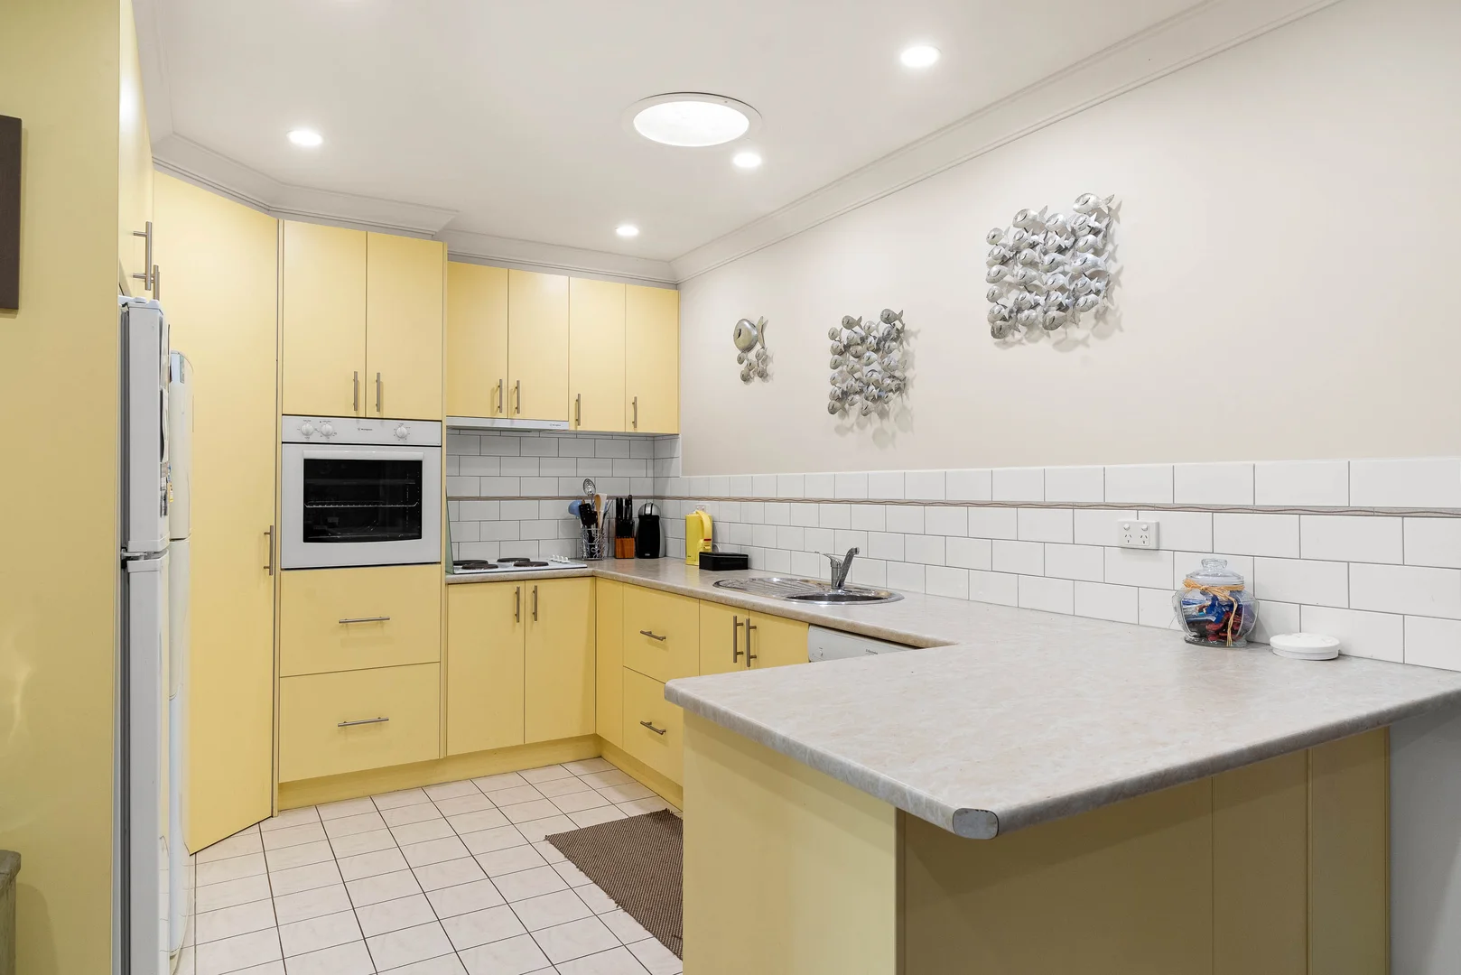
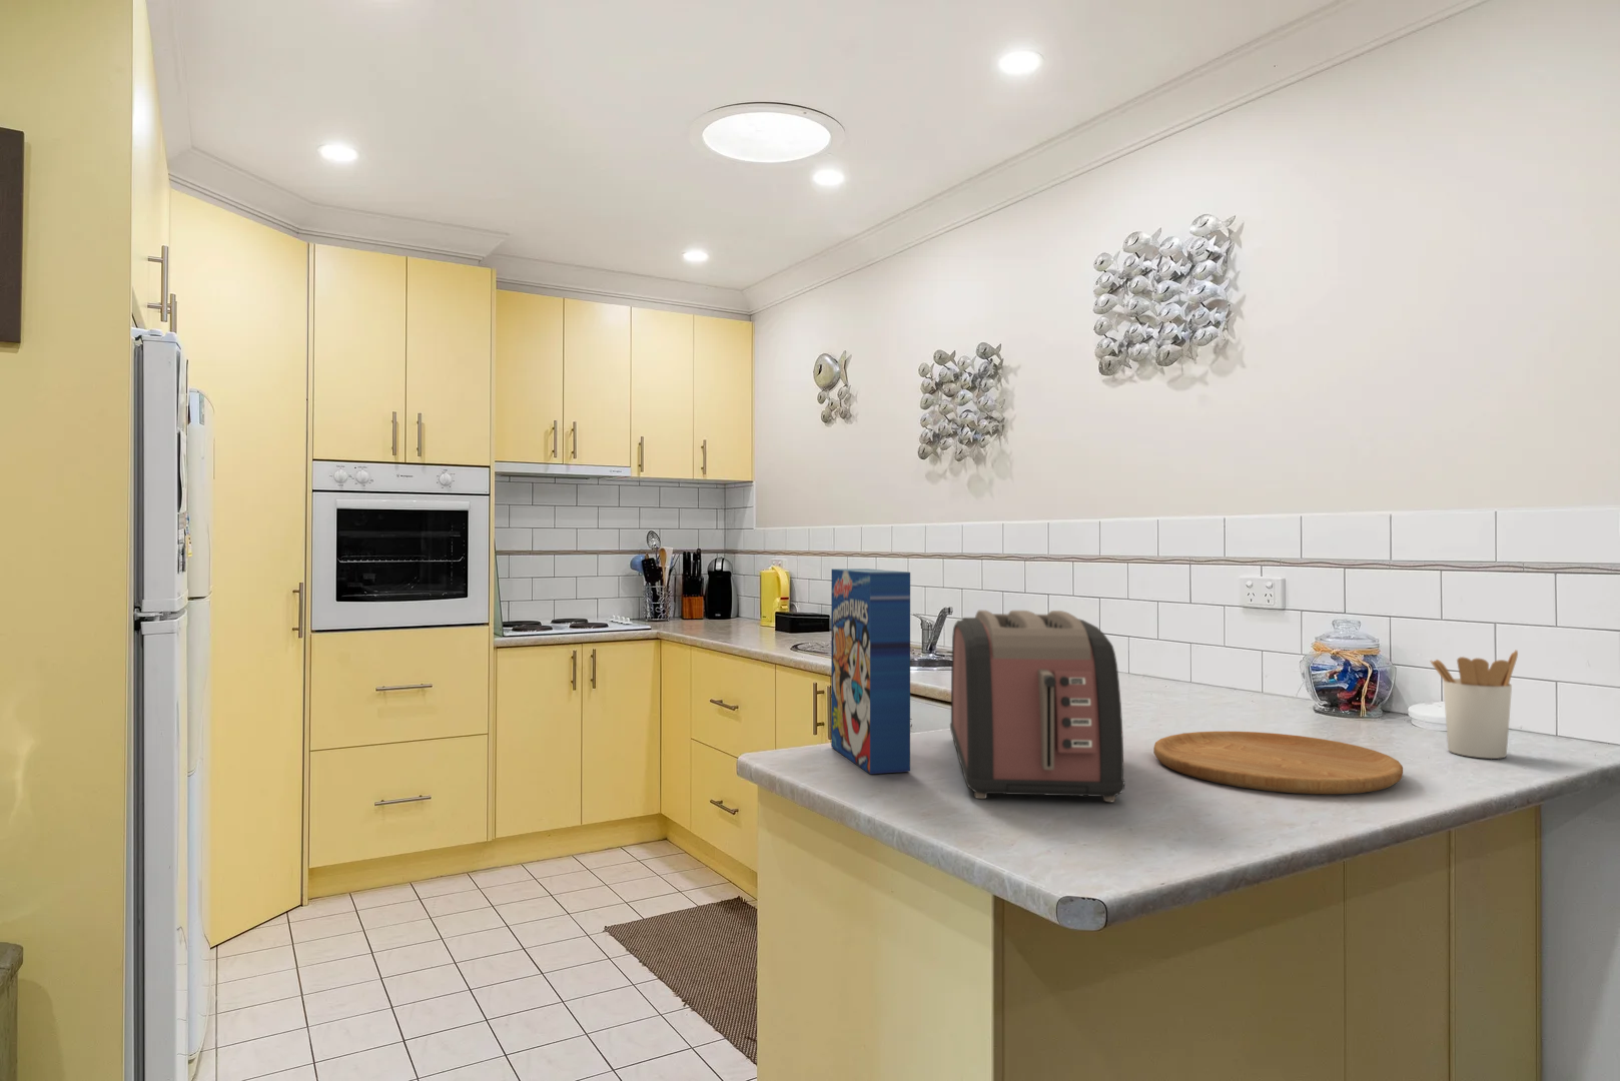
+ cereal box (869, 664)
+ utensil holder (1479, 702)
+ cutting board (1271, 760)
+ toaster (1027, 690)
